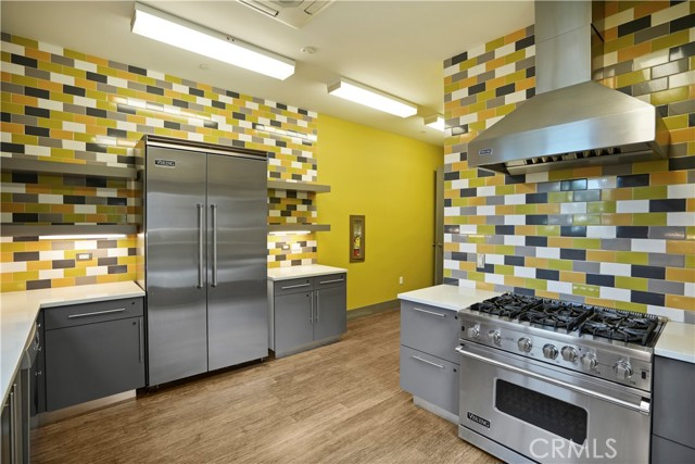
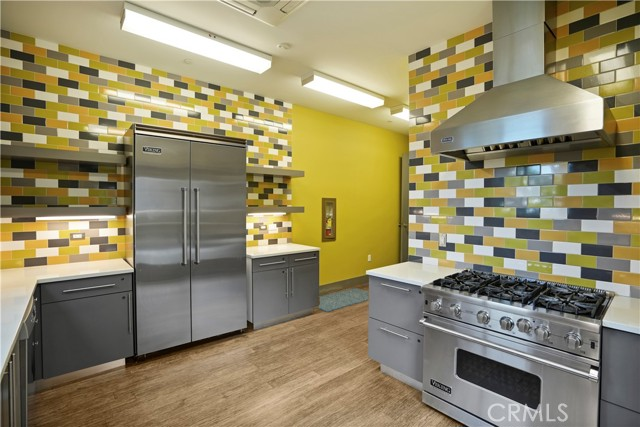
+ rug (343, 298)
